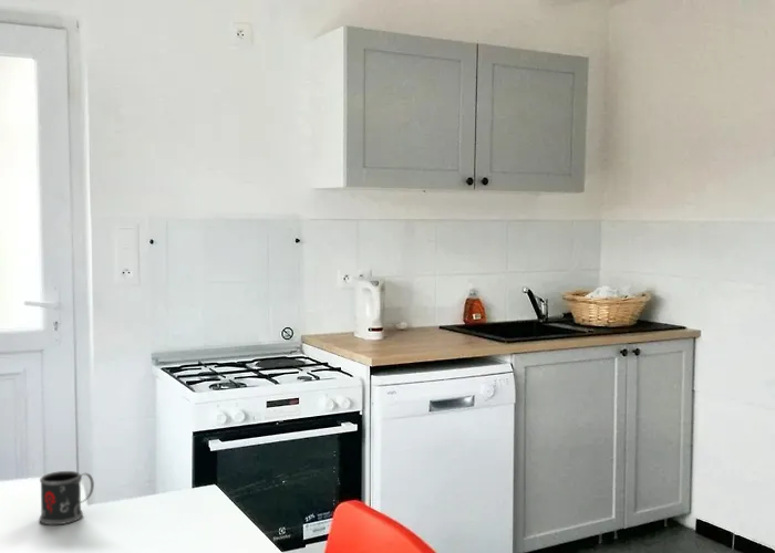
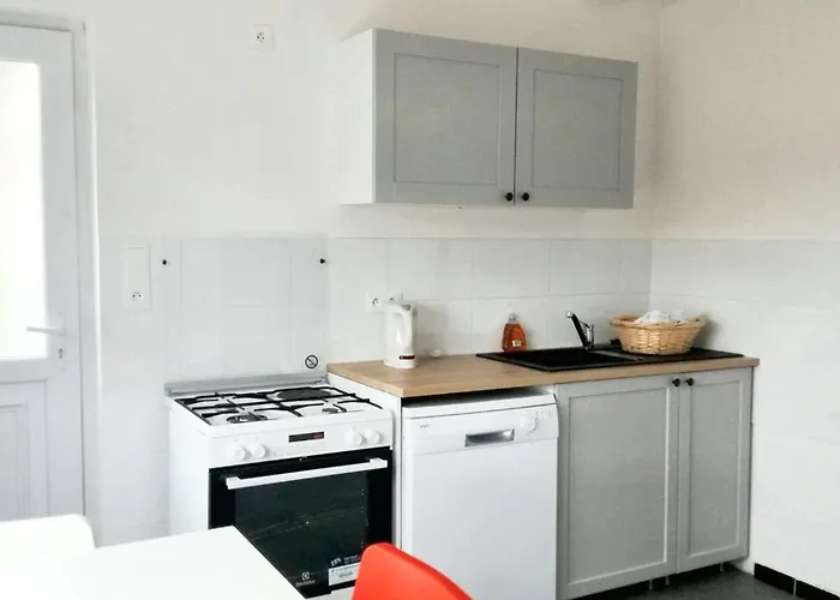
- mug (69, 494)
